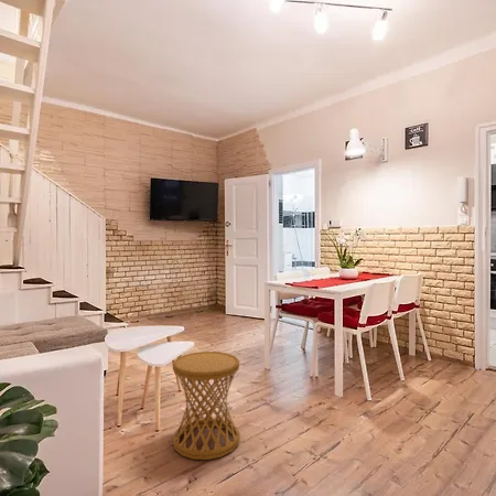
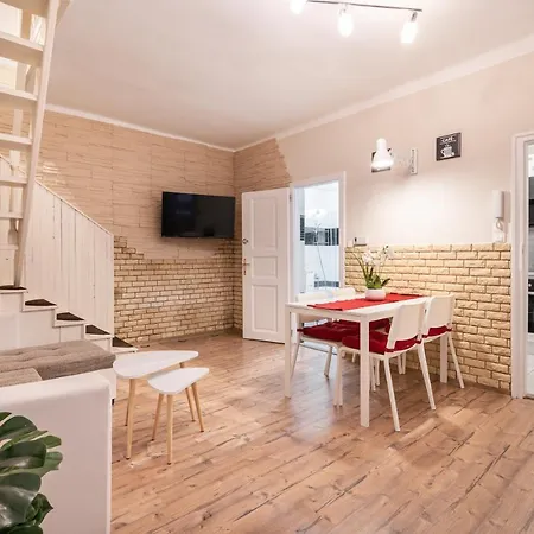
- side table (206, 400)
